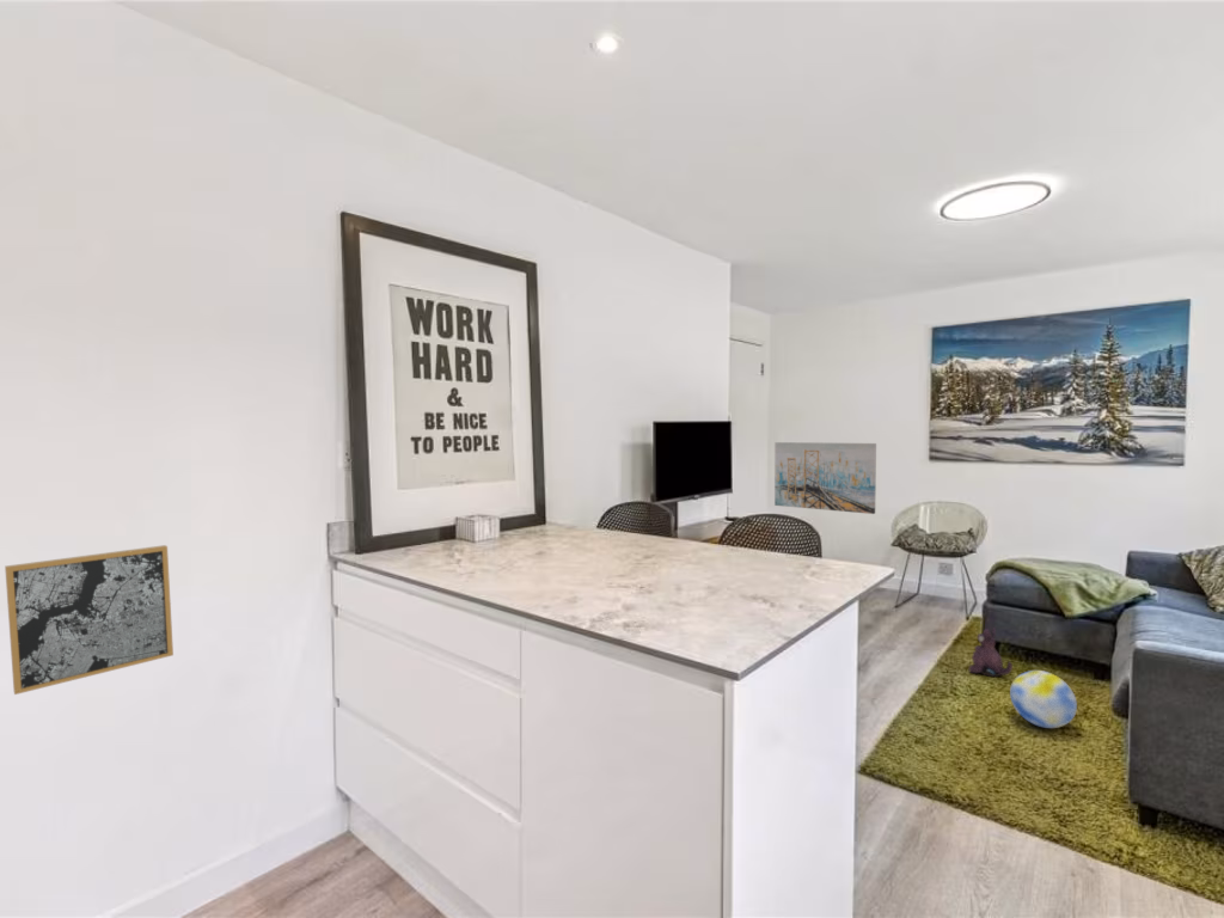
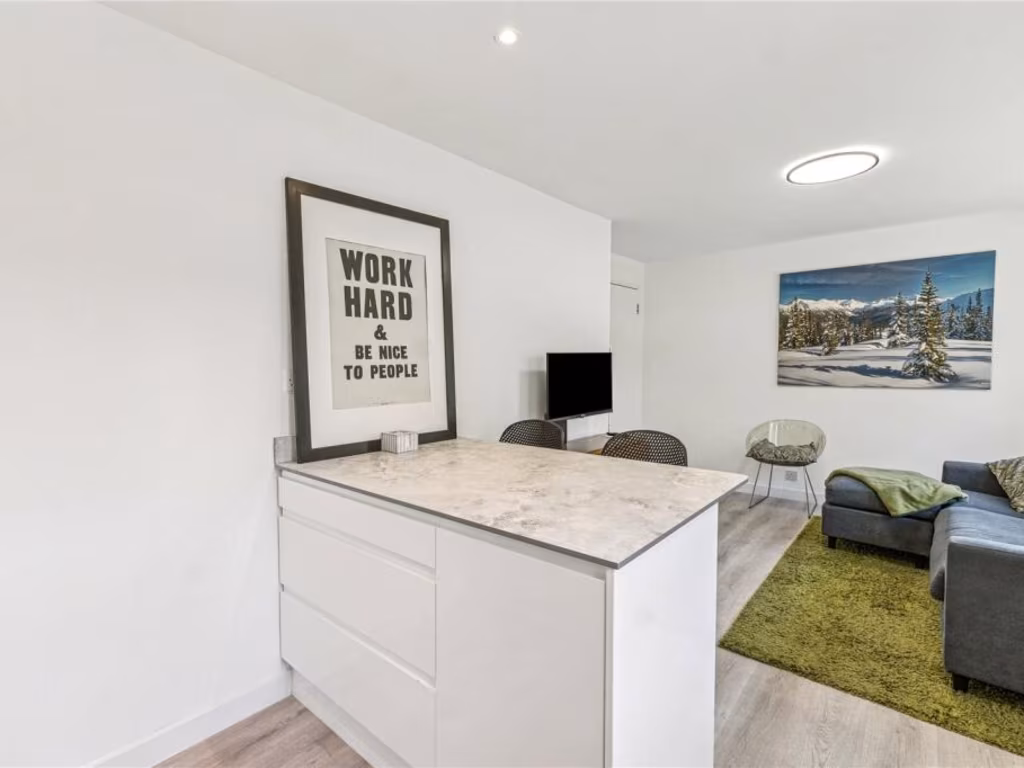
- wall art (822, 476)
- wall art (96, 613)
- plush toy (993, 651)
- ball (1042, 698)
